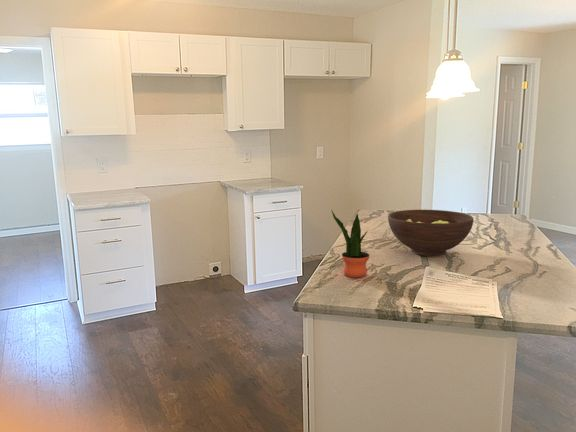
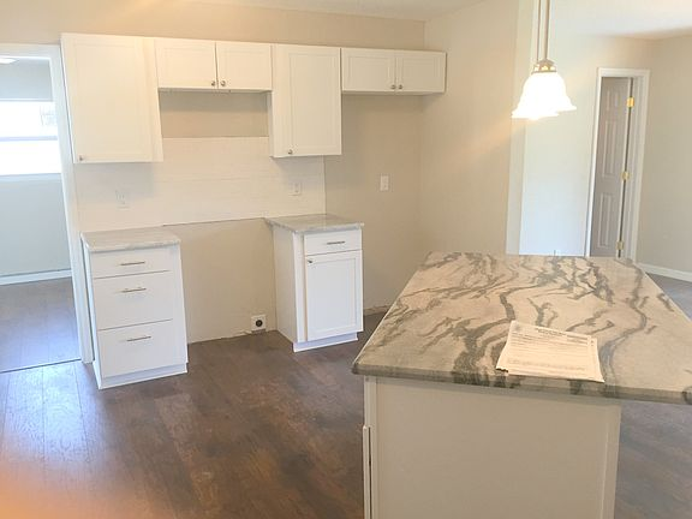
- fruit bowl (429, 234)
- potted plant (349, 242)
